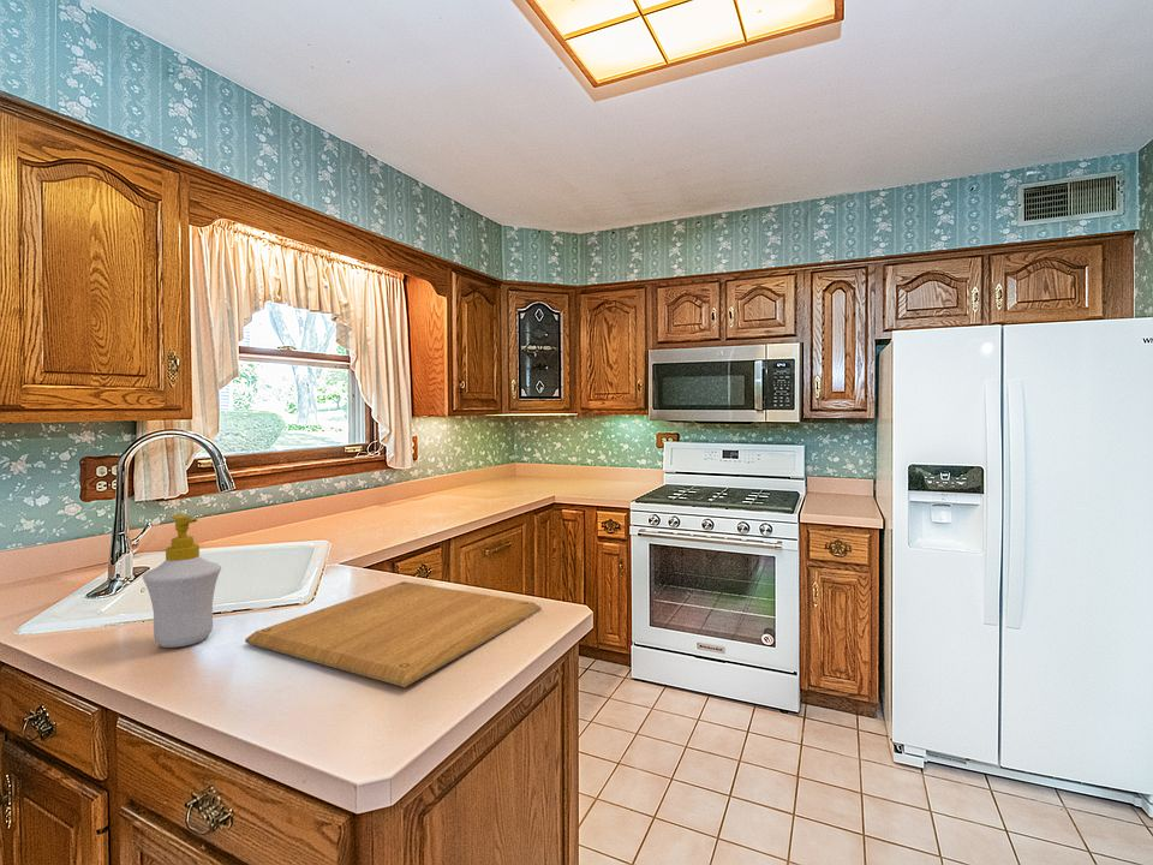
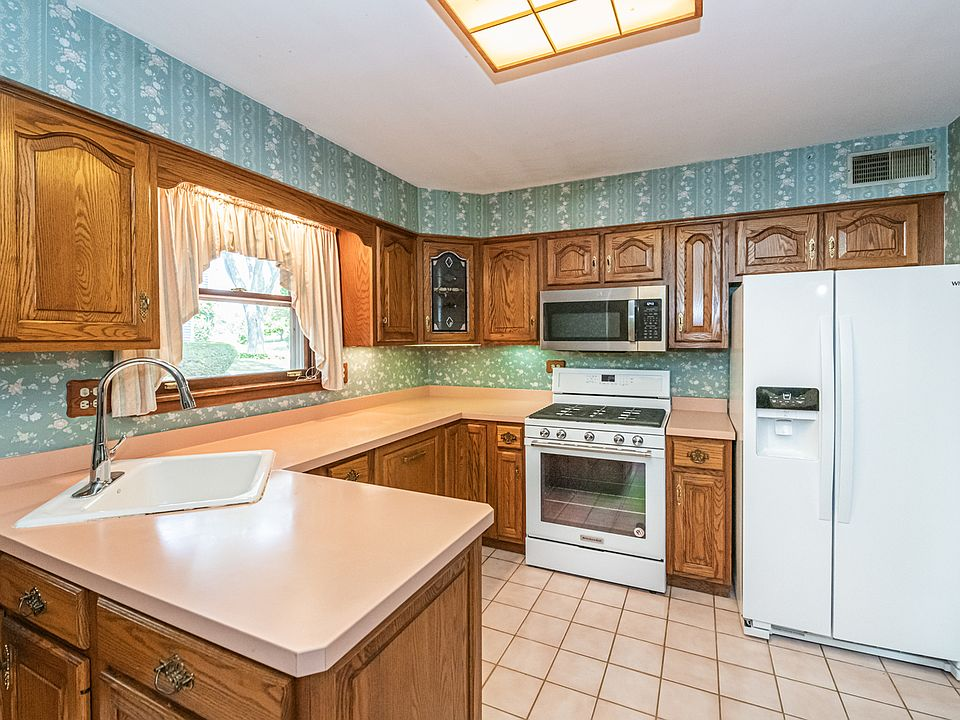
- soap bottle (183, 578)
- chopping board (404, 620)
